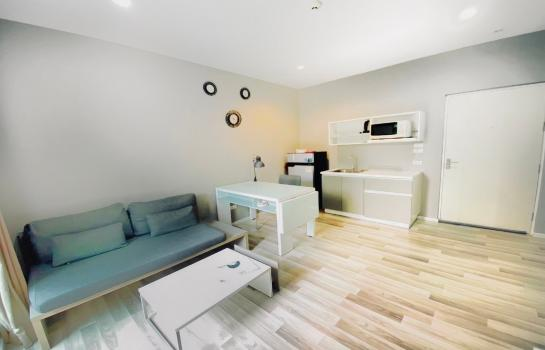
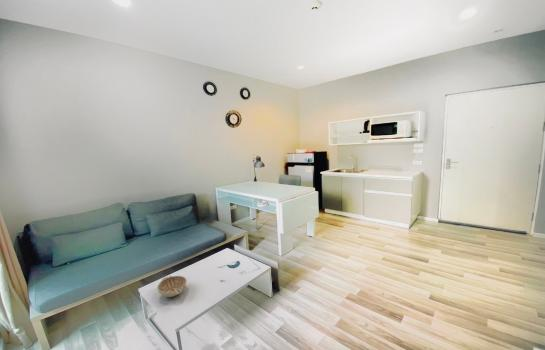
+ decorative bowl (172, 288)
